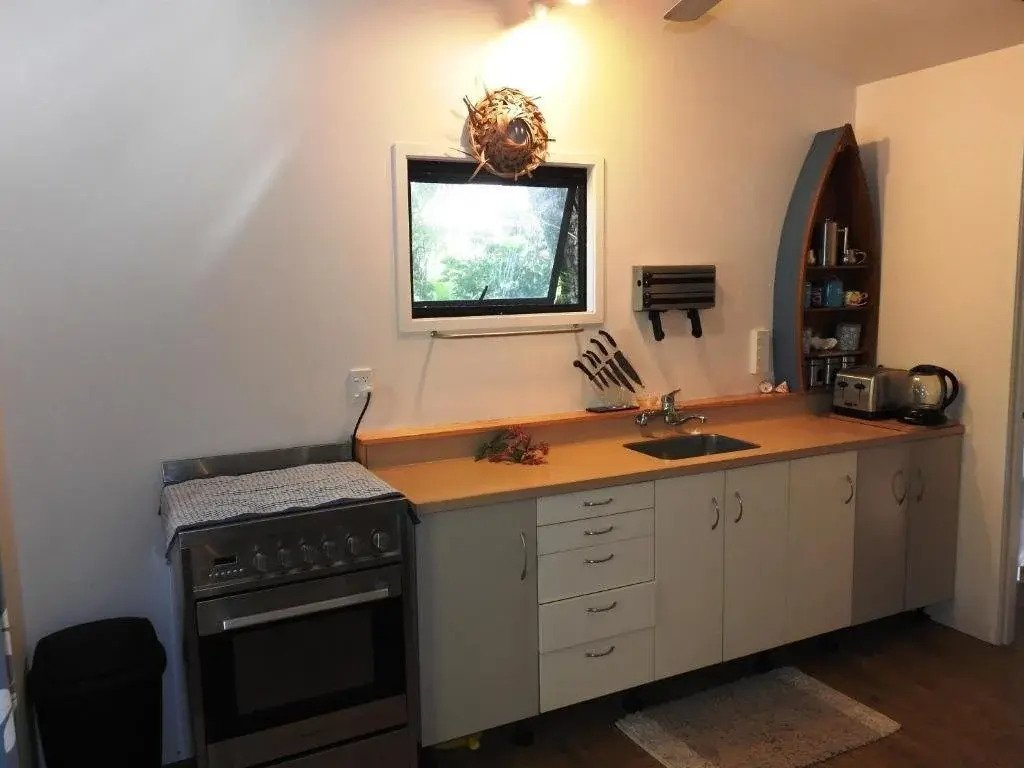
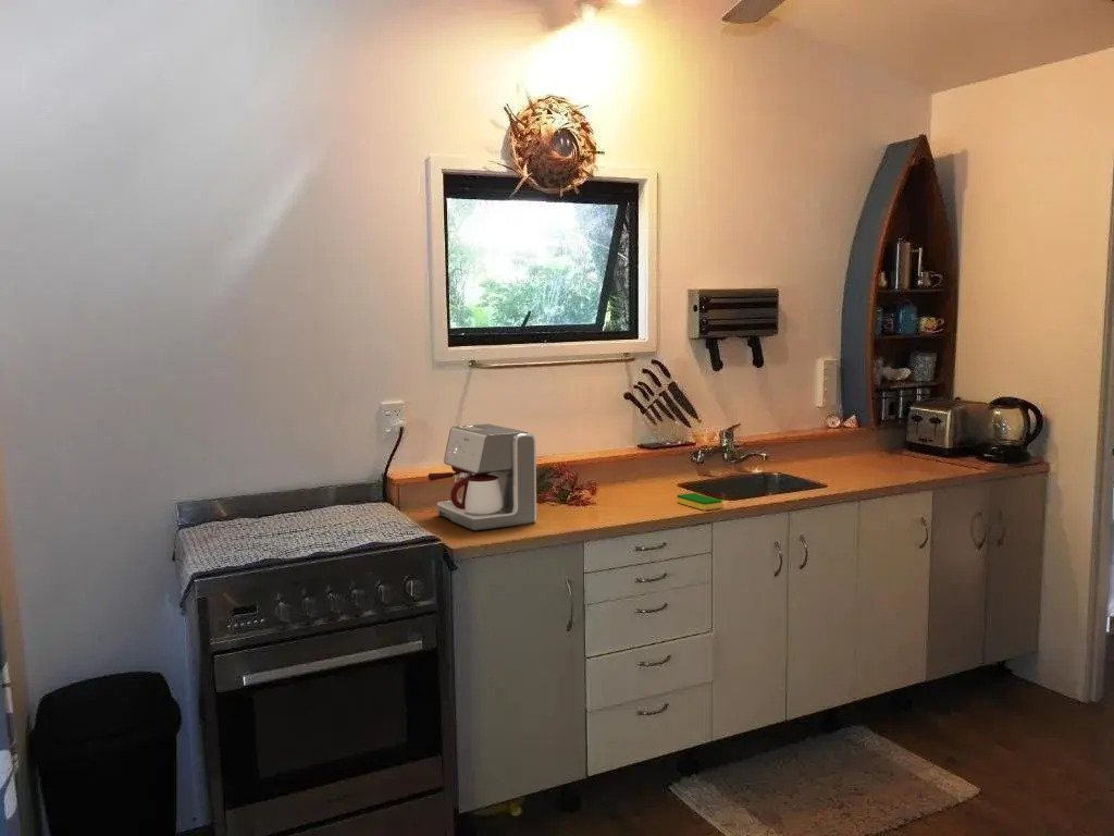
+ coffee maker (485, 474)
+ dish sponge (698, 501)
